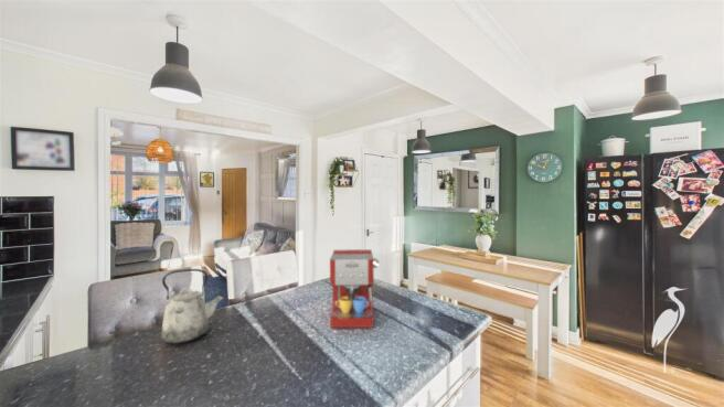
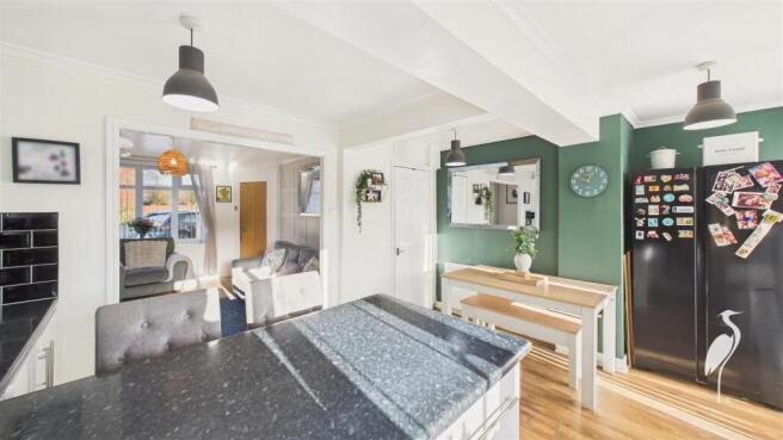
- coffee maker (352, 283)
- kettle (194, 302)
